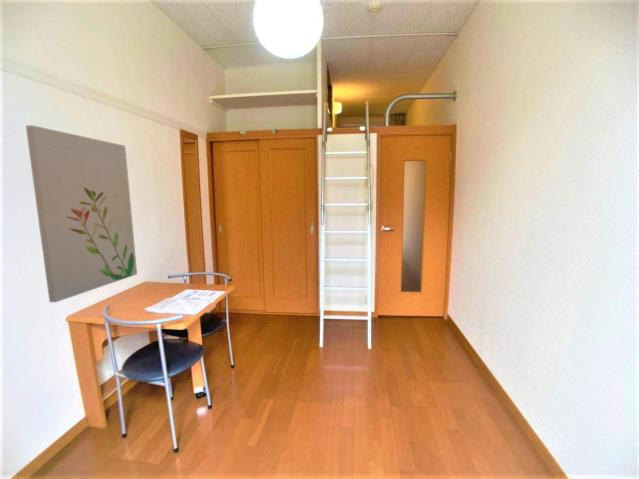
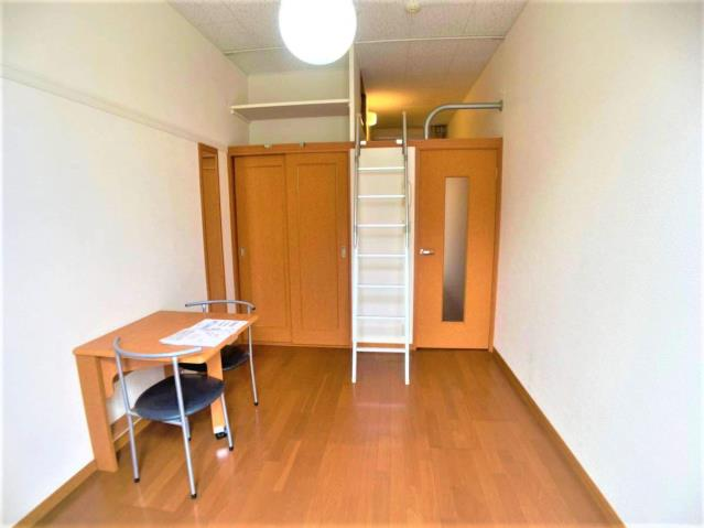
- wall art (92, 214)
